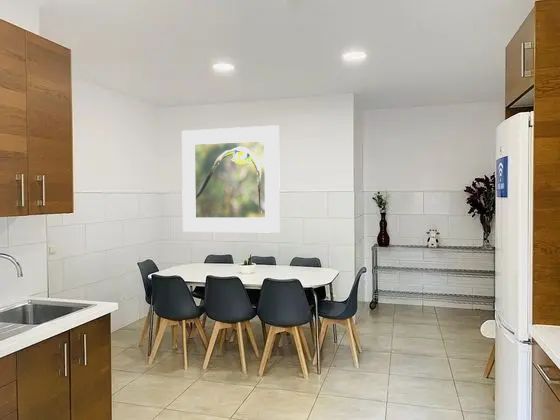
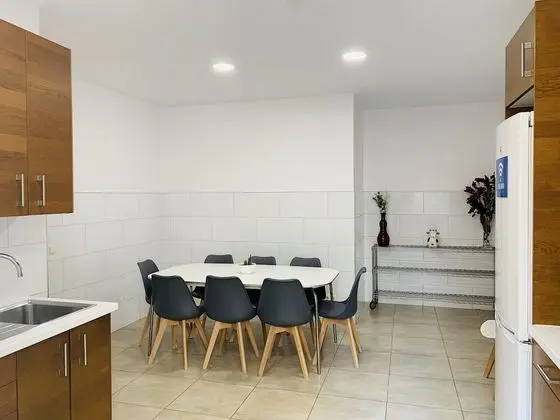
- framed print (229, 180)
